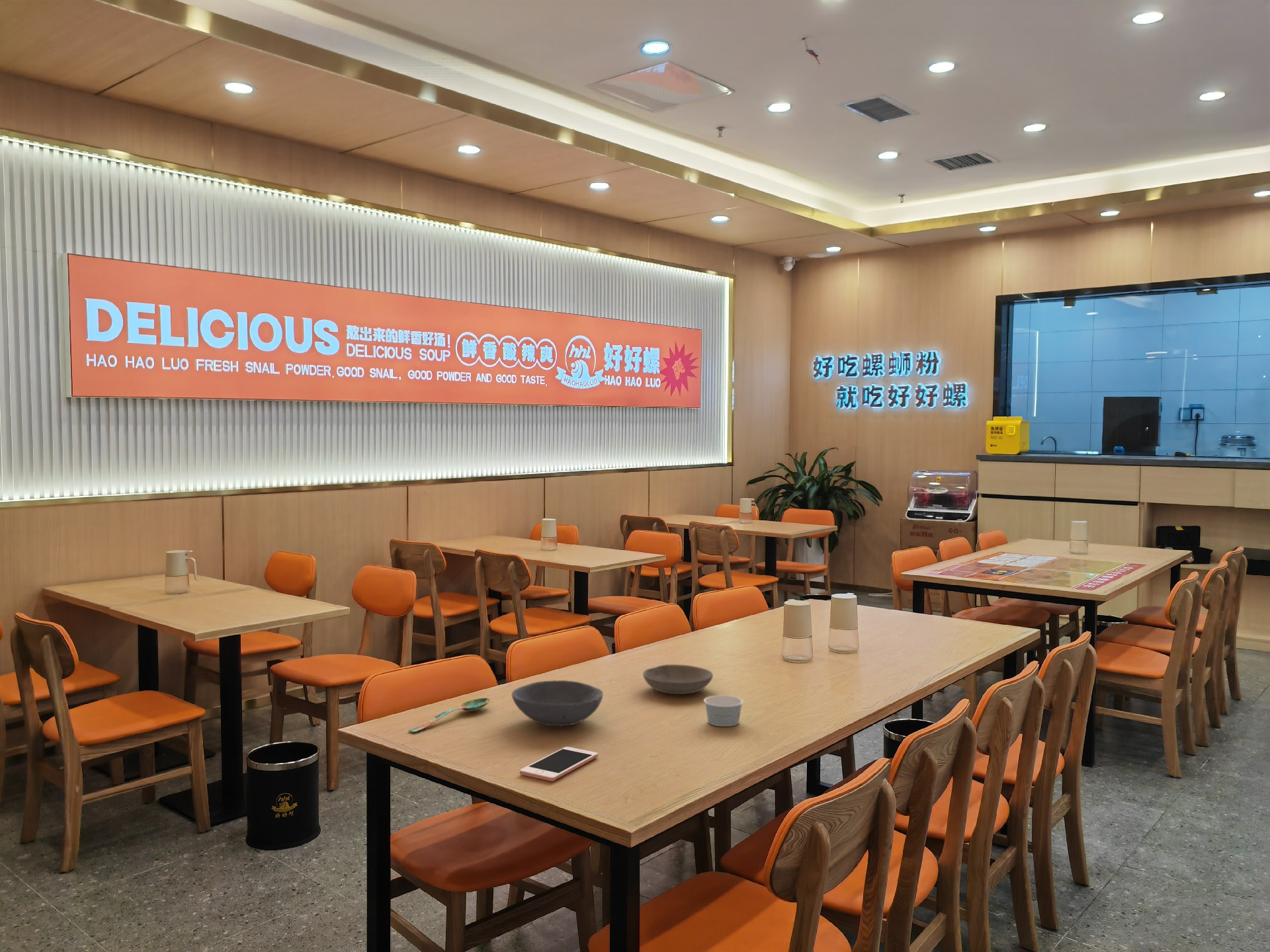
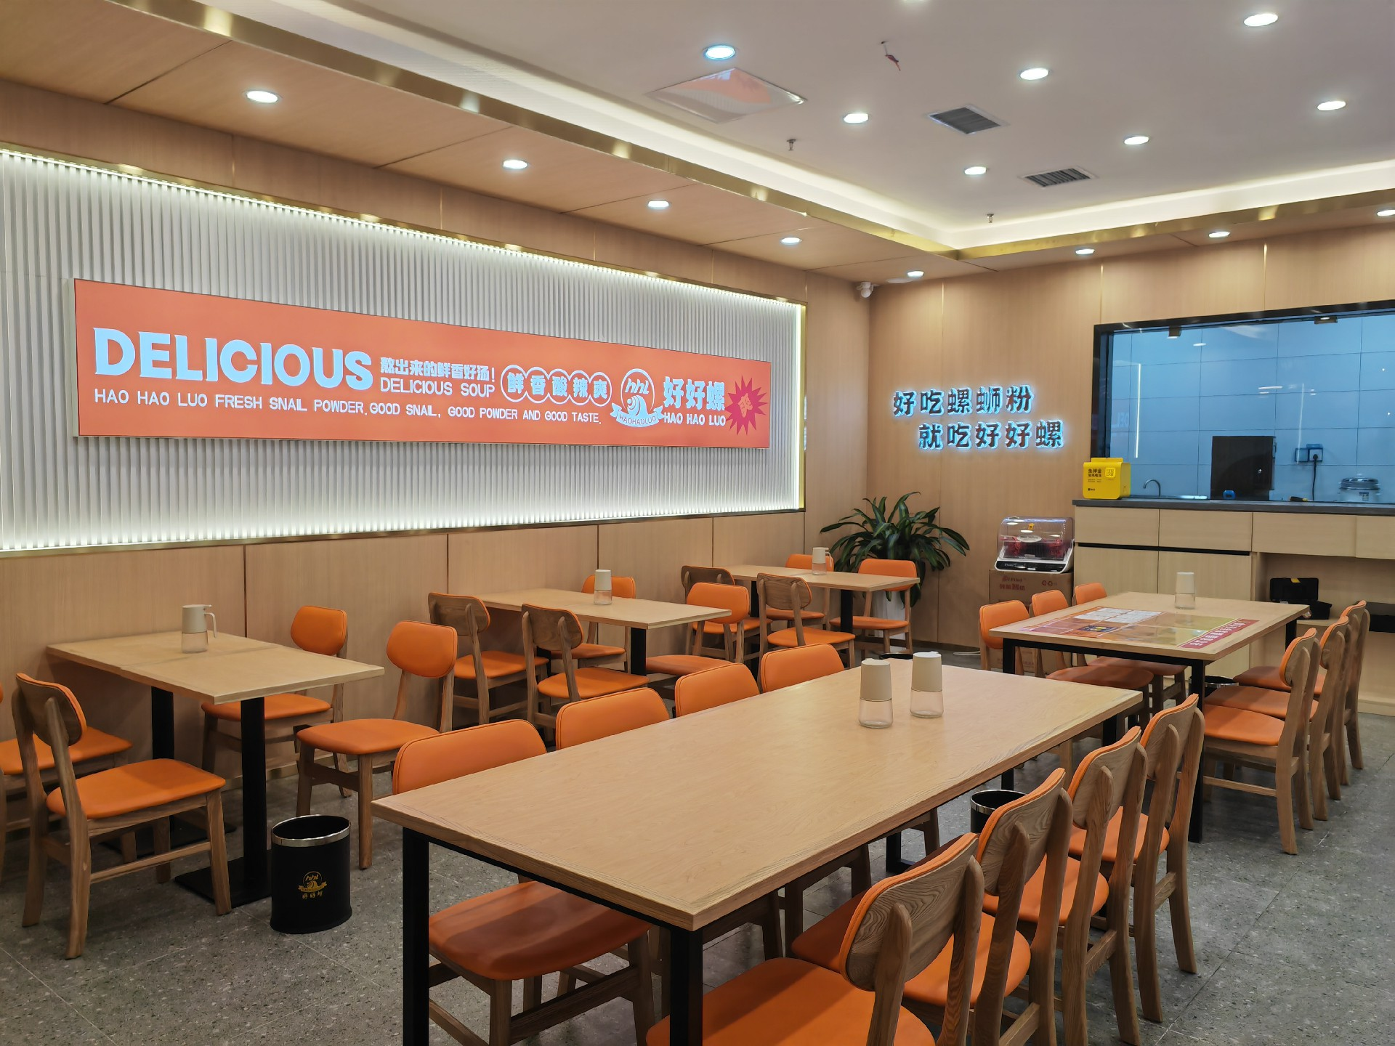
- cell phone (560, 763)
- bowl (557, 706)
- paper cup (723, 711)
- bowl (677, 681)
- spoon (450, 711)
